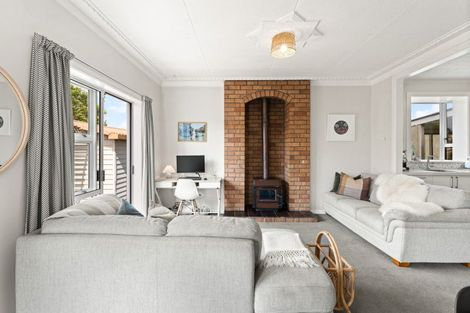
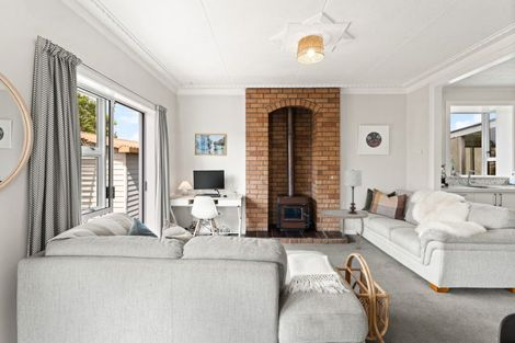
+ lamp (353, 191)
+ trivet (343, 227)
